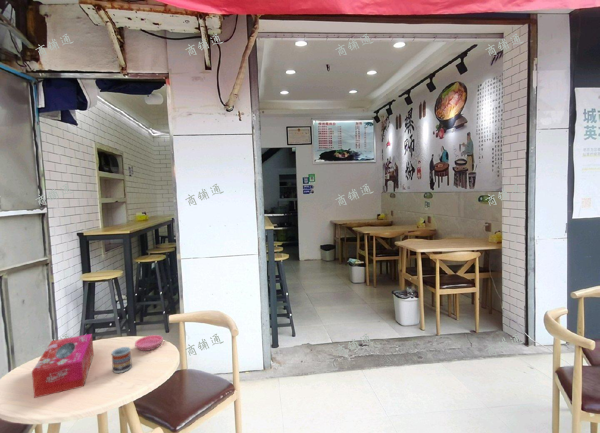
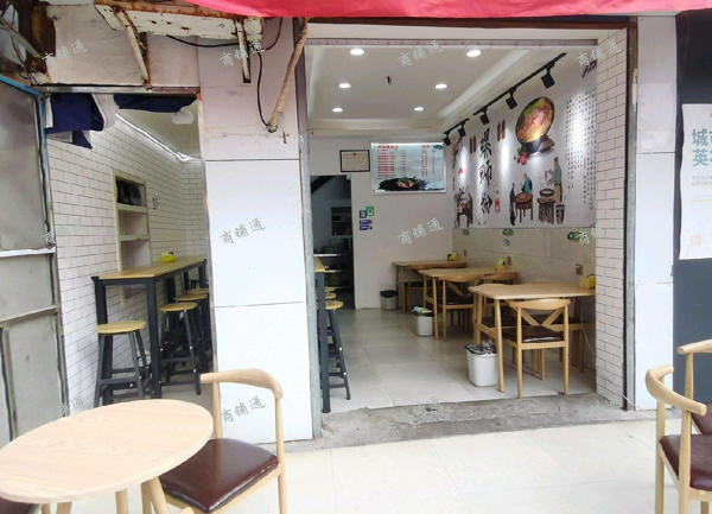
- tissue box (66, 362)
- saucer (149, 343)
- cup (120, 358)
